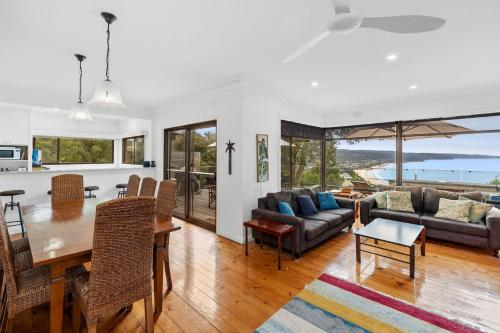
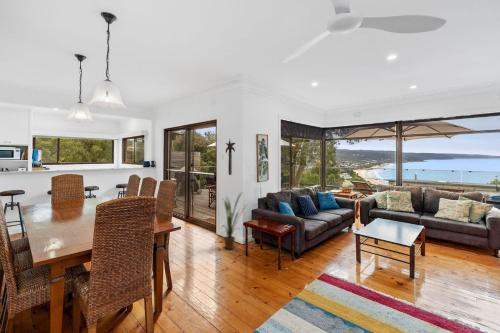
+ house plant (230, 219)
